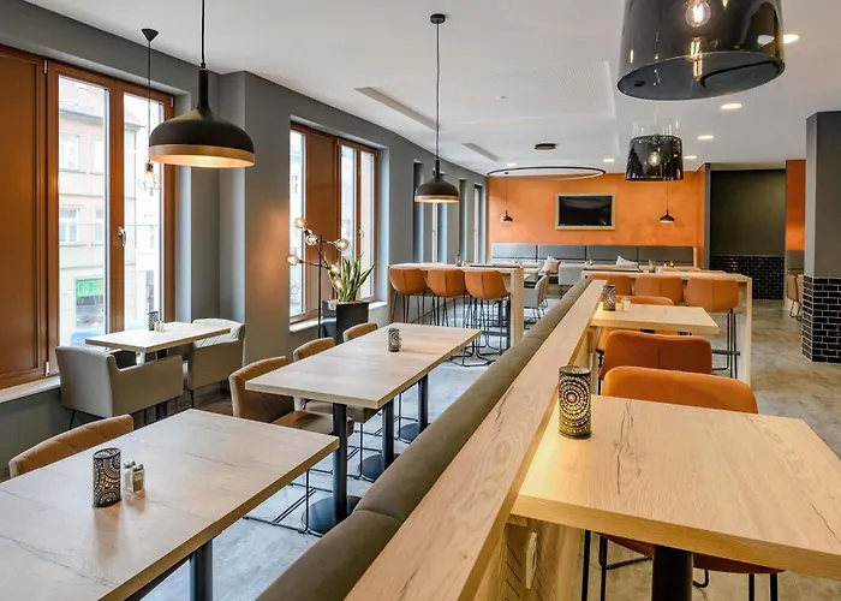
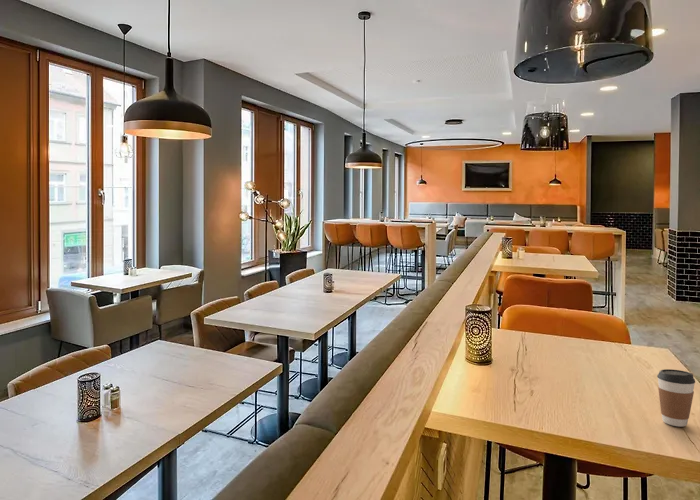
+ coffee cup (675, 397)
